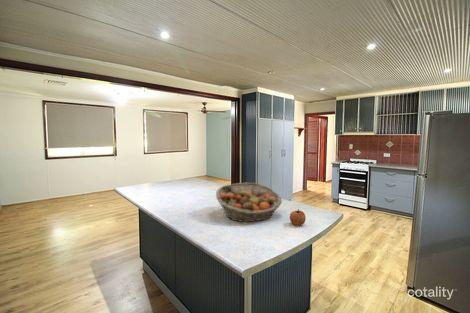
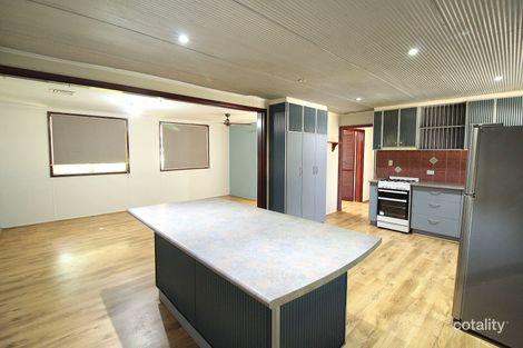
- apple (297, 217)
- fruit basket (248, 200)
